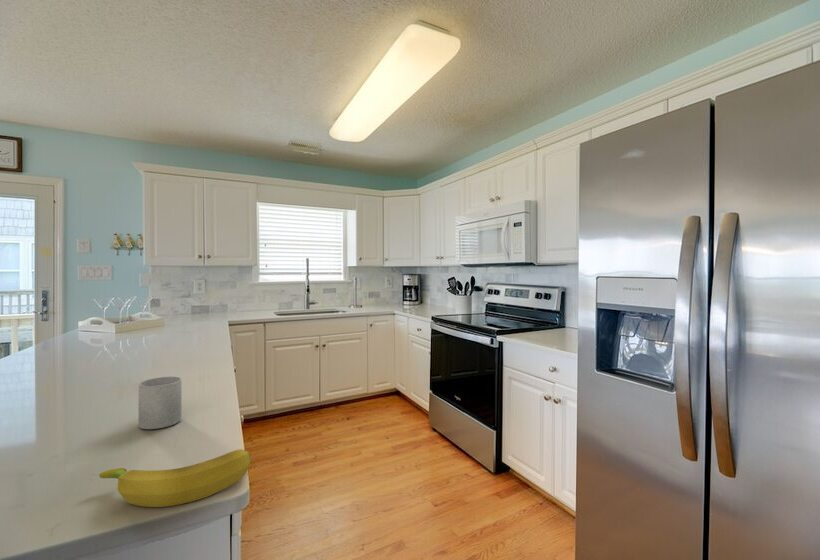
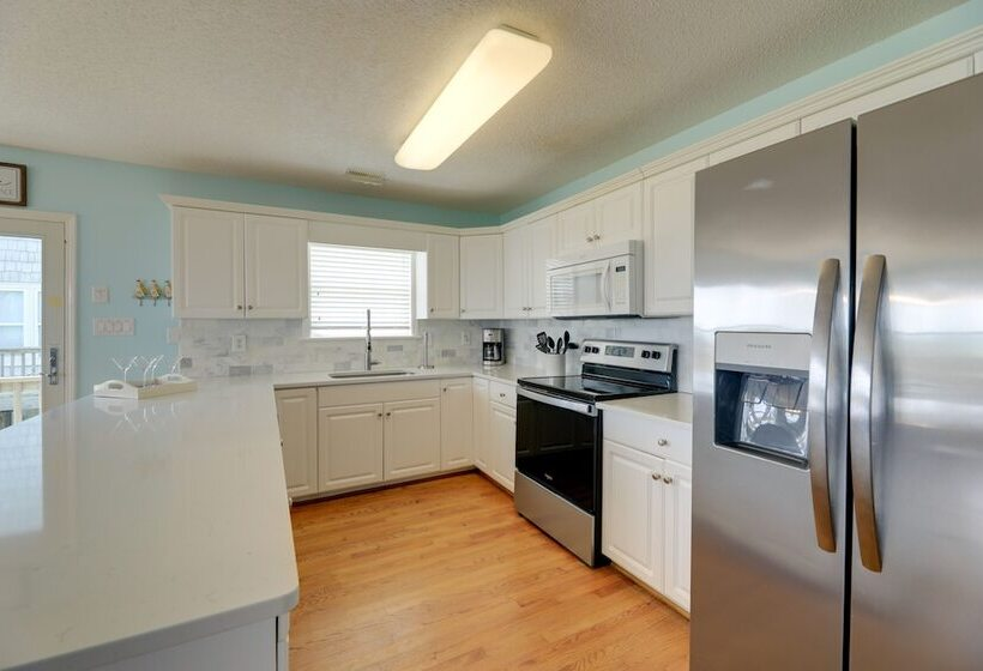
- mug (160, 399)
- banana (181, 470)
